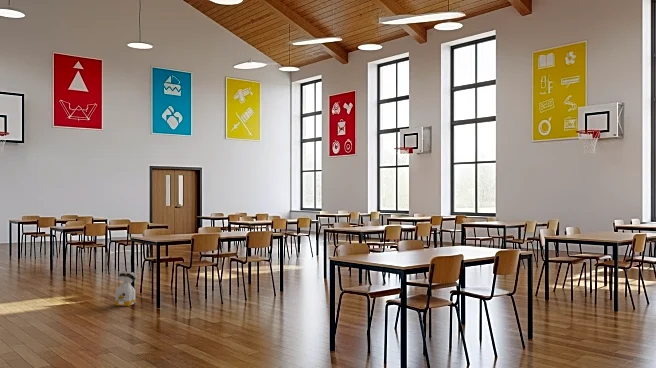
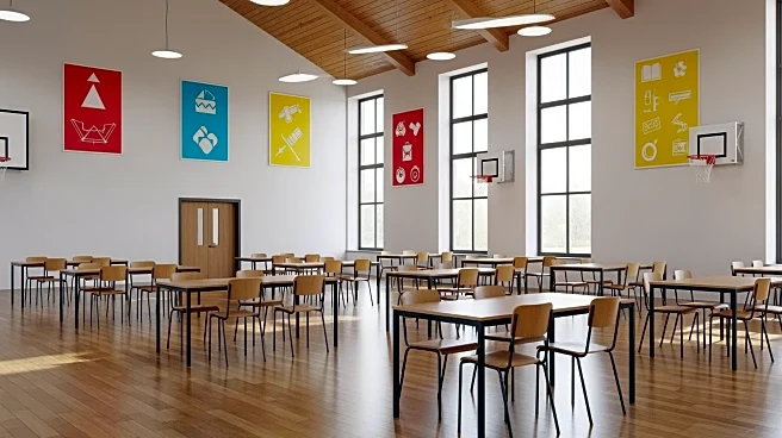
- bag (125, 287)
